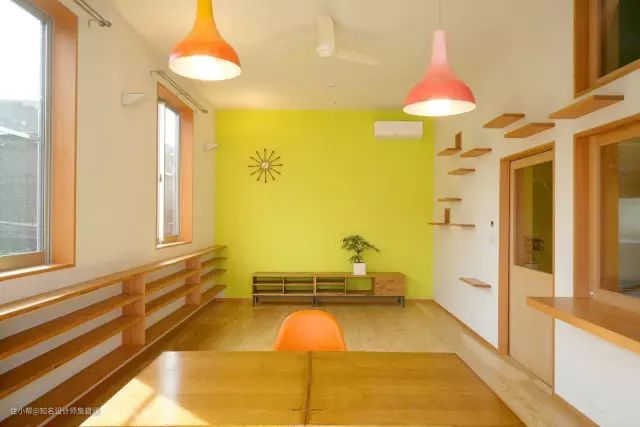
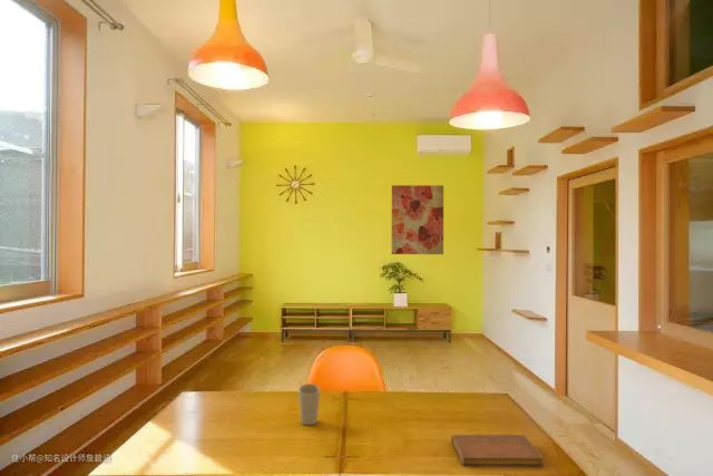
+ cup (309, 404)
+ wall art (417, 220)
+ notebook (495, 449)
